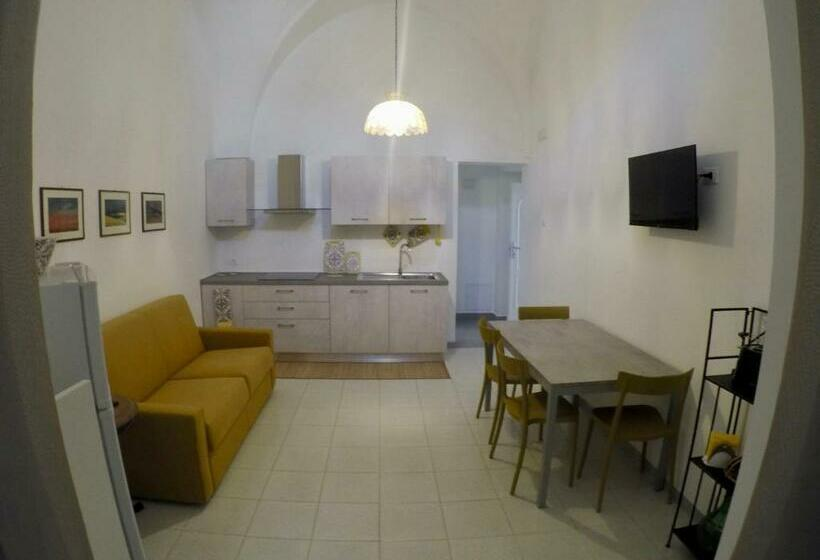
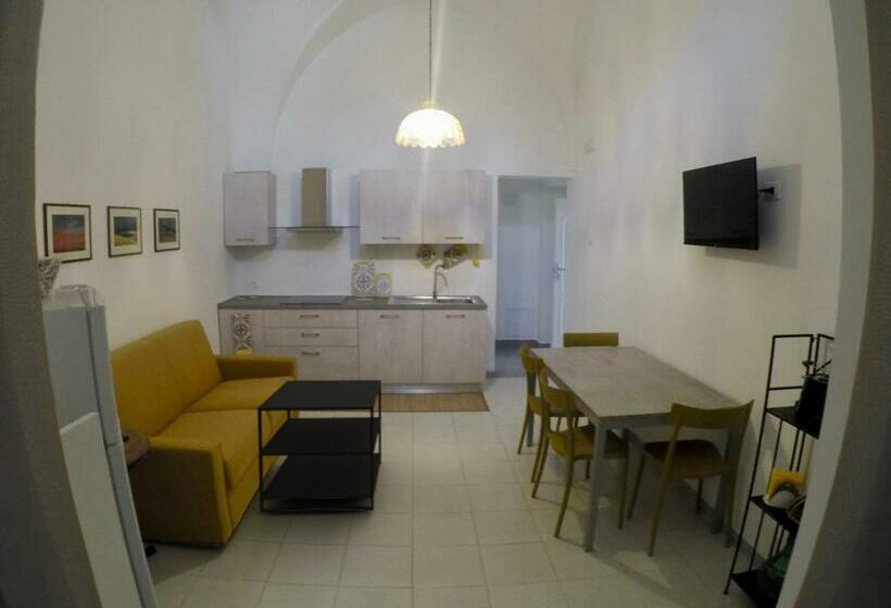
+ side table (326, 440)
